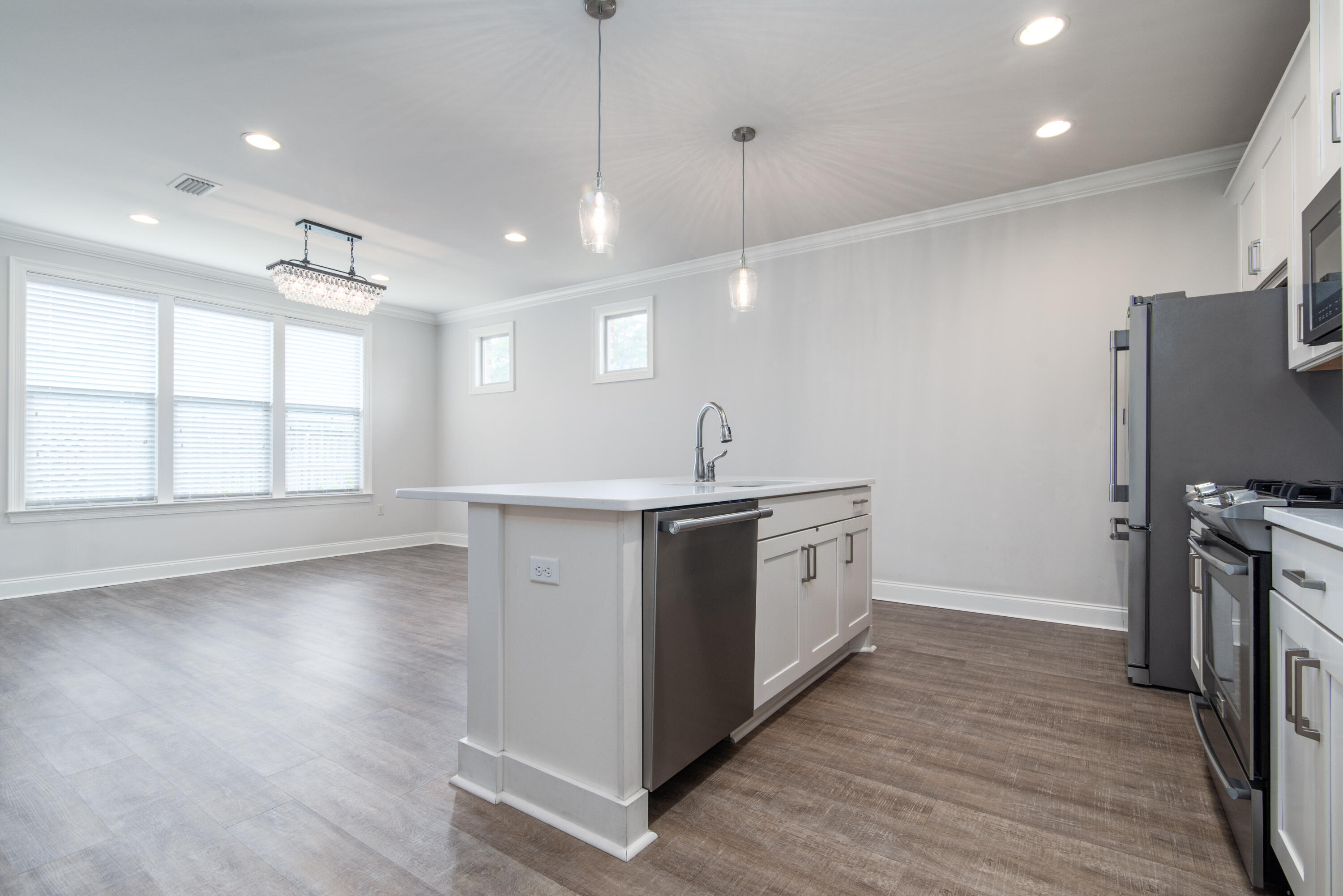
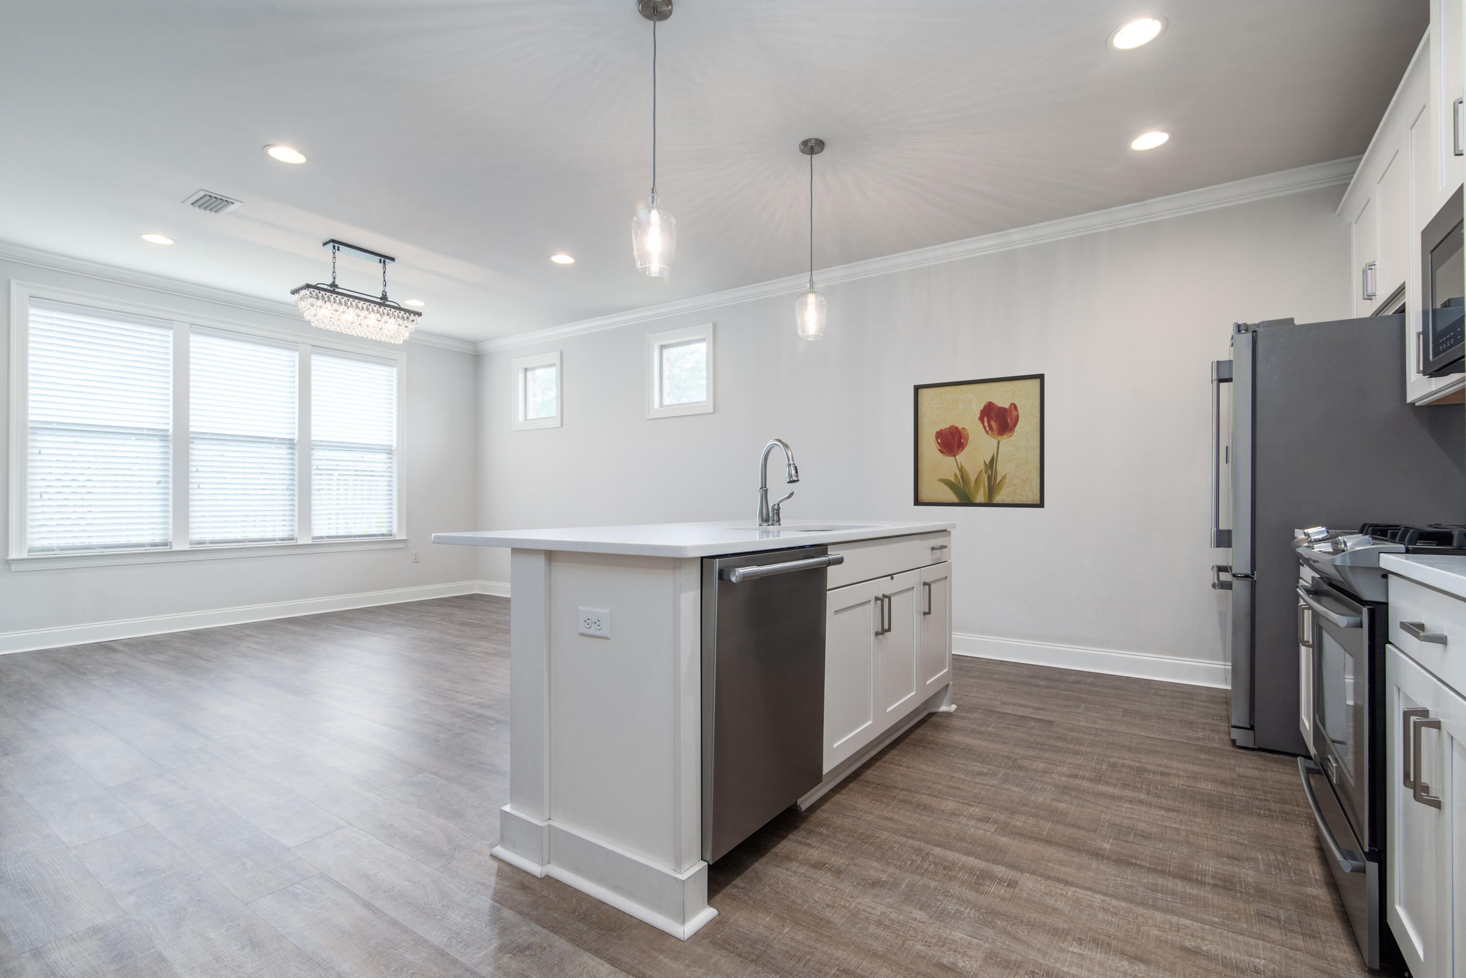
+ wall art (976, 443)
